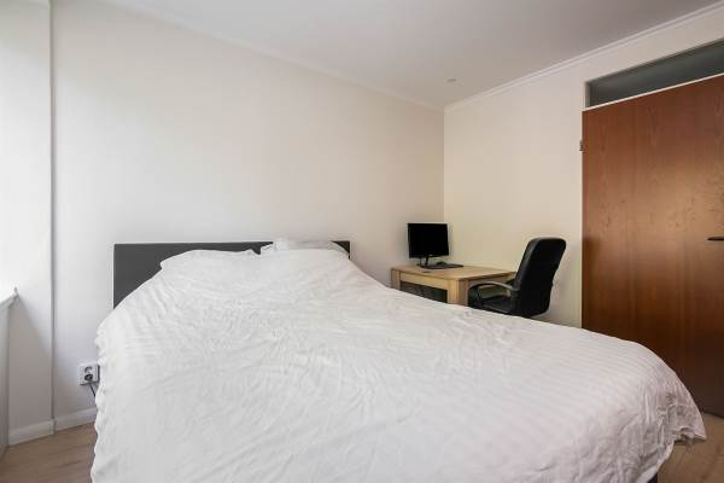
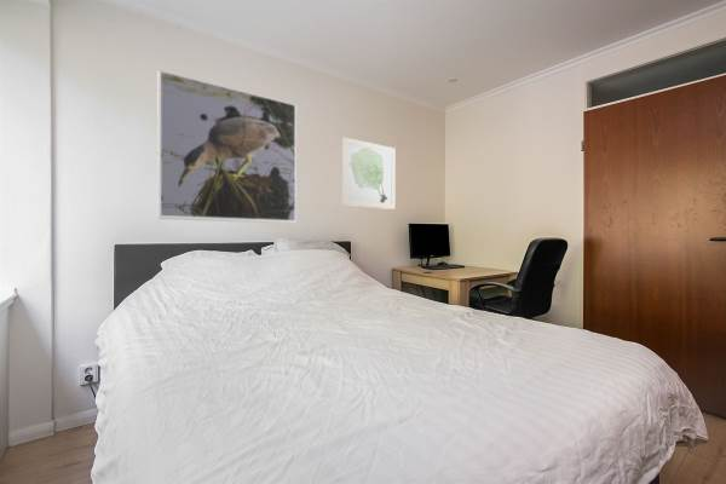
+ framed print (235, 155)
+ wall art (369, 174)
